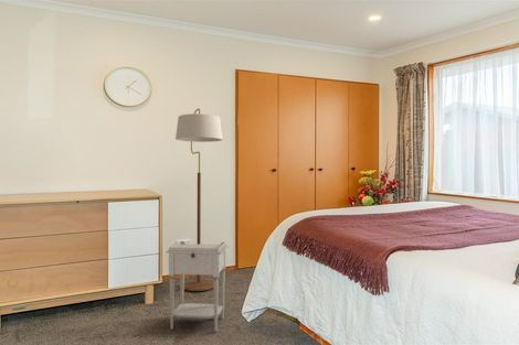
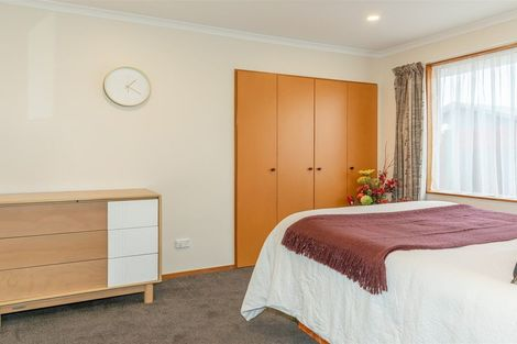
- floor lamp (198, 196)
- nightstand (198, 273)
